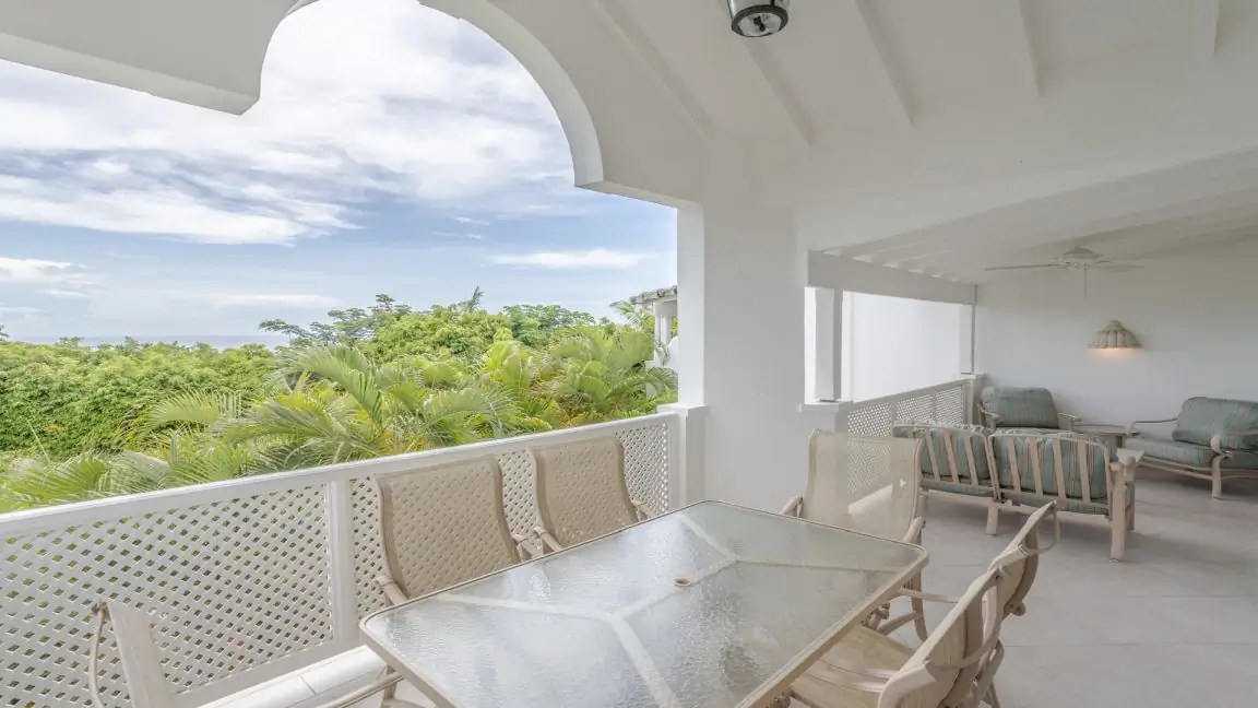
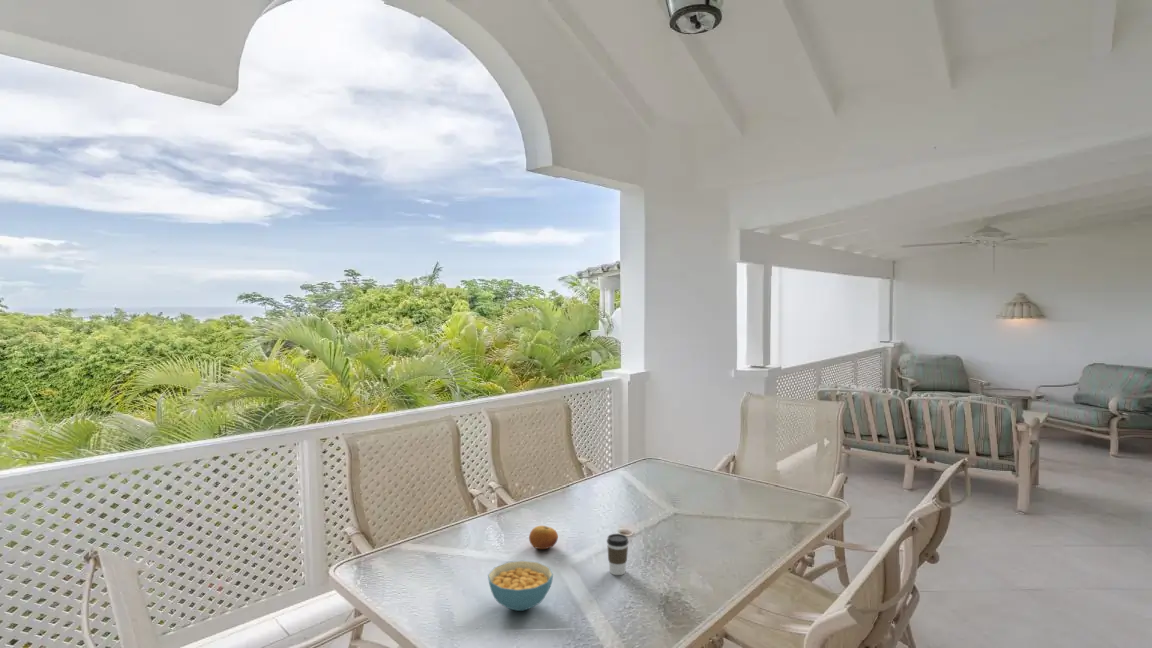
+ cereal bowl (520, 590)
+ fruit (543, 537)
+ coffee cup (617, 554)
